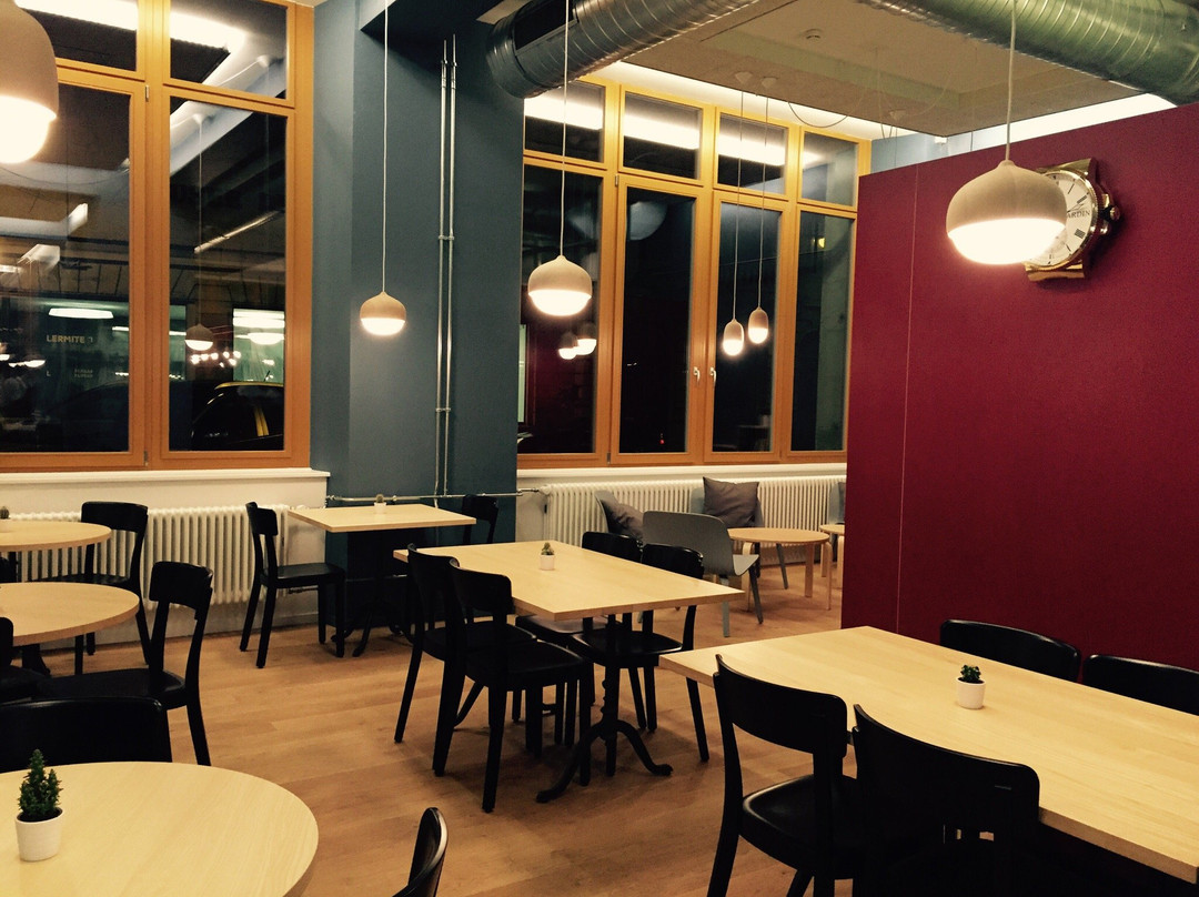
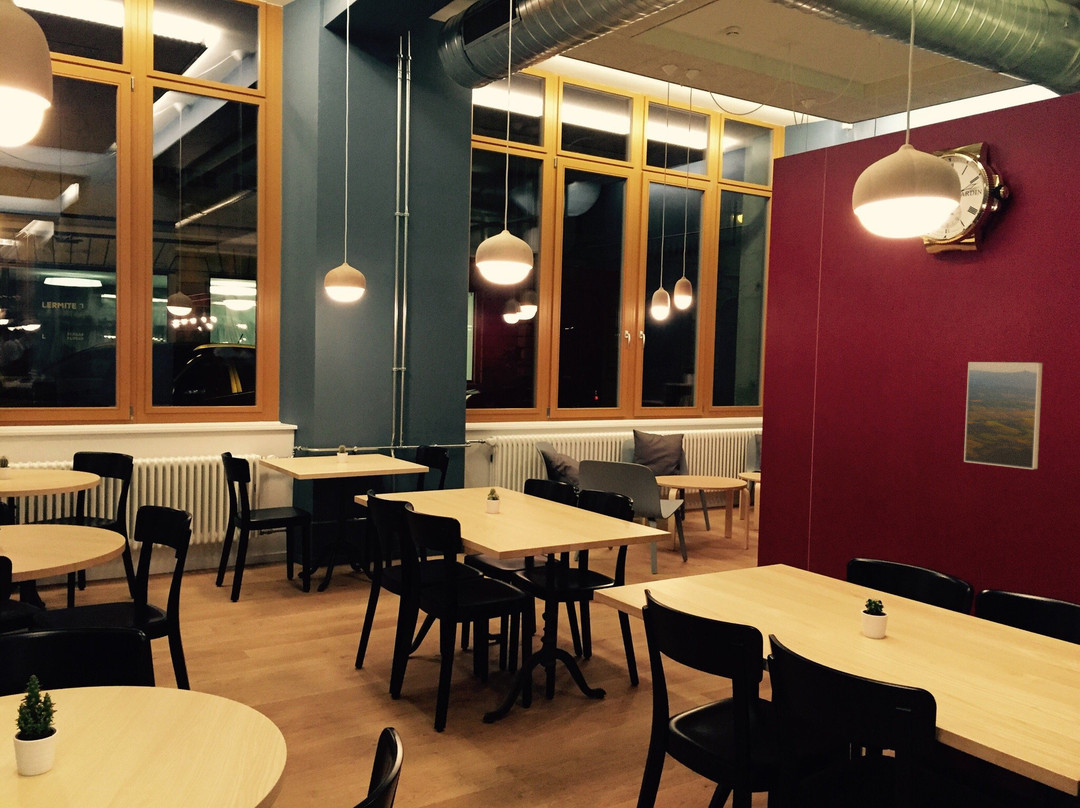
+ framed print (1001, 414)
